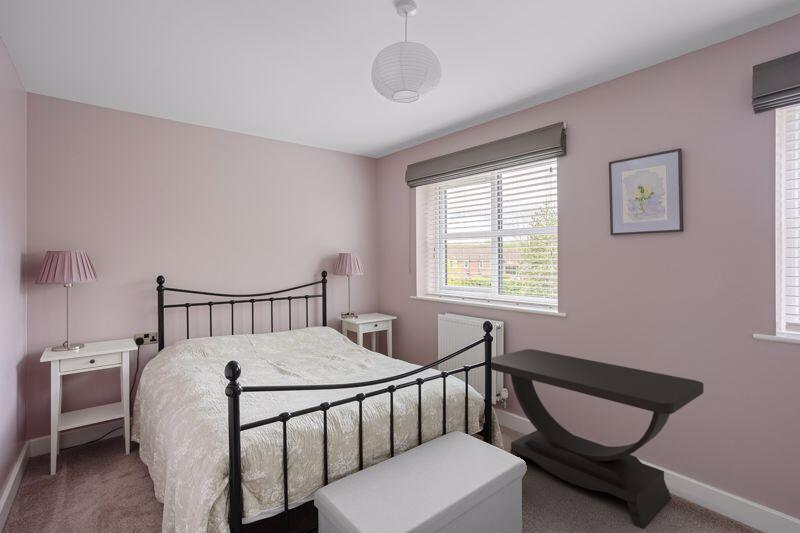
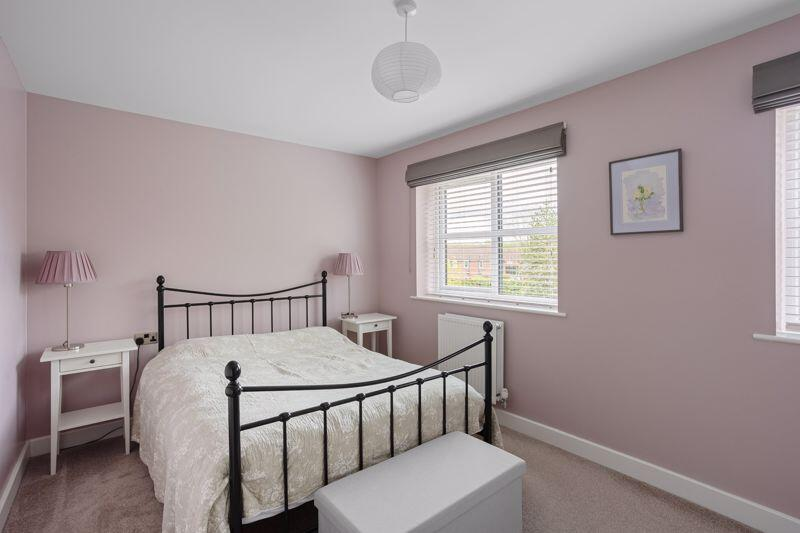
- console table (577, 436)
